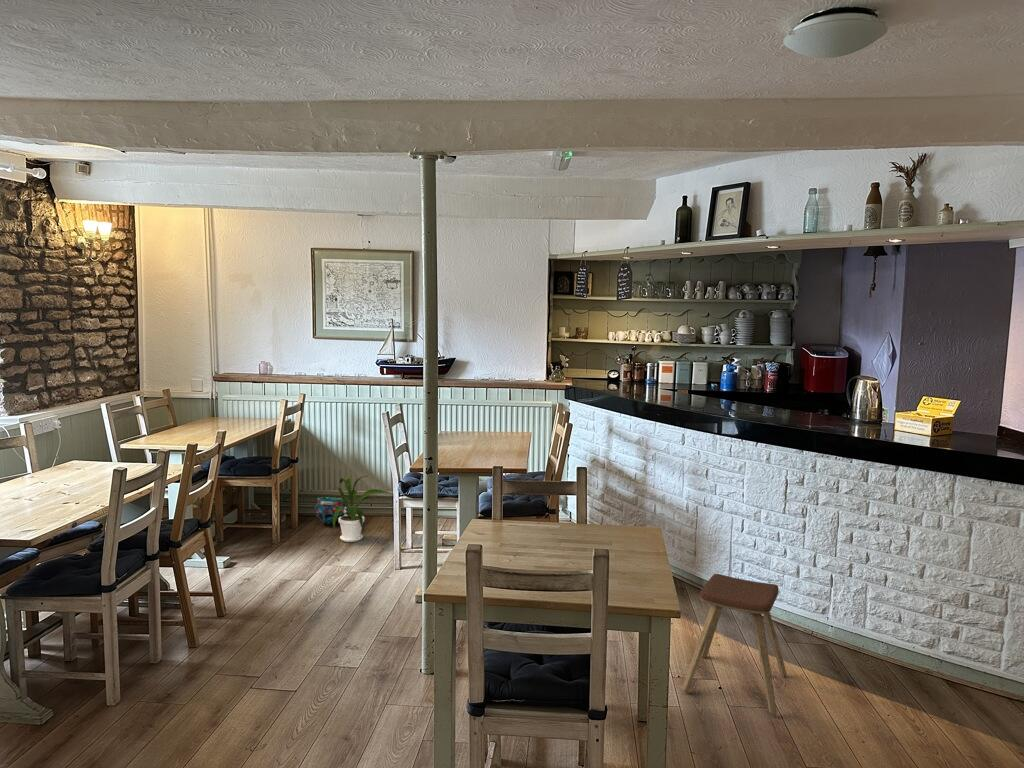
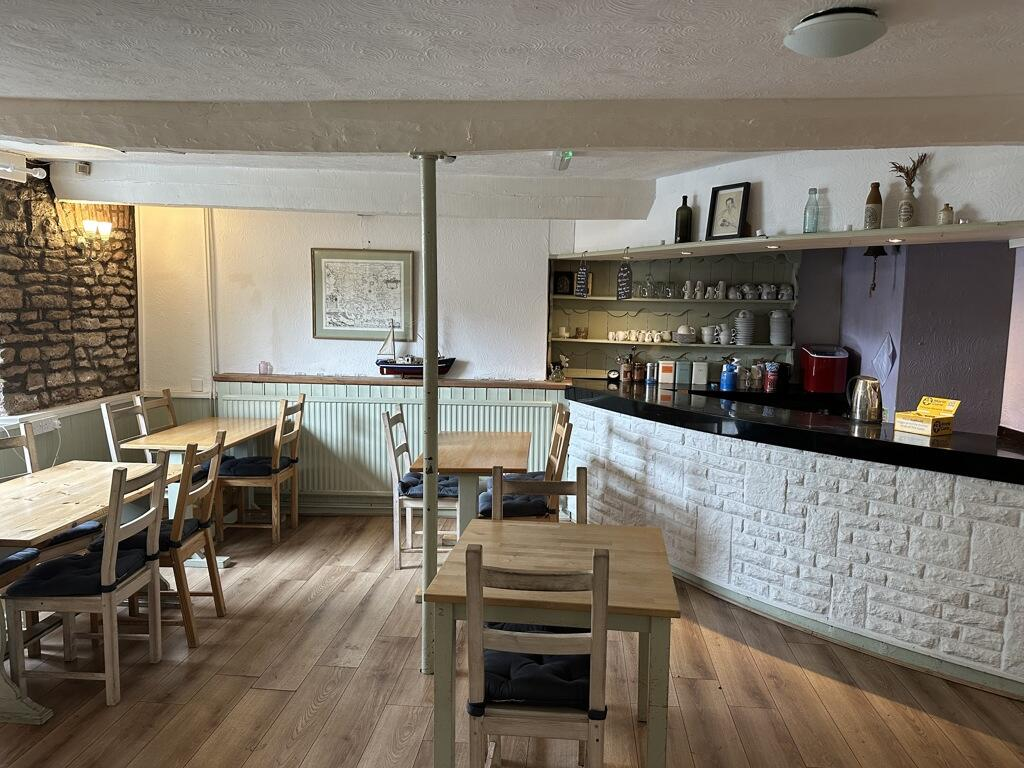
- house plant (354, 506)
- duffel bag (333, 510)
- music stool (755, 631)
